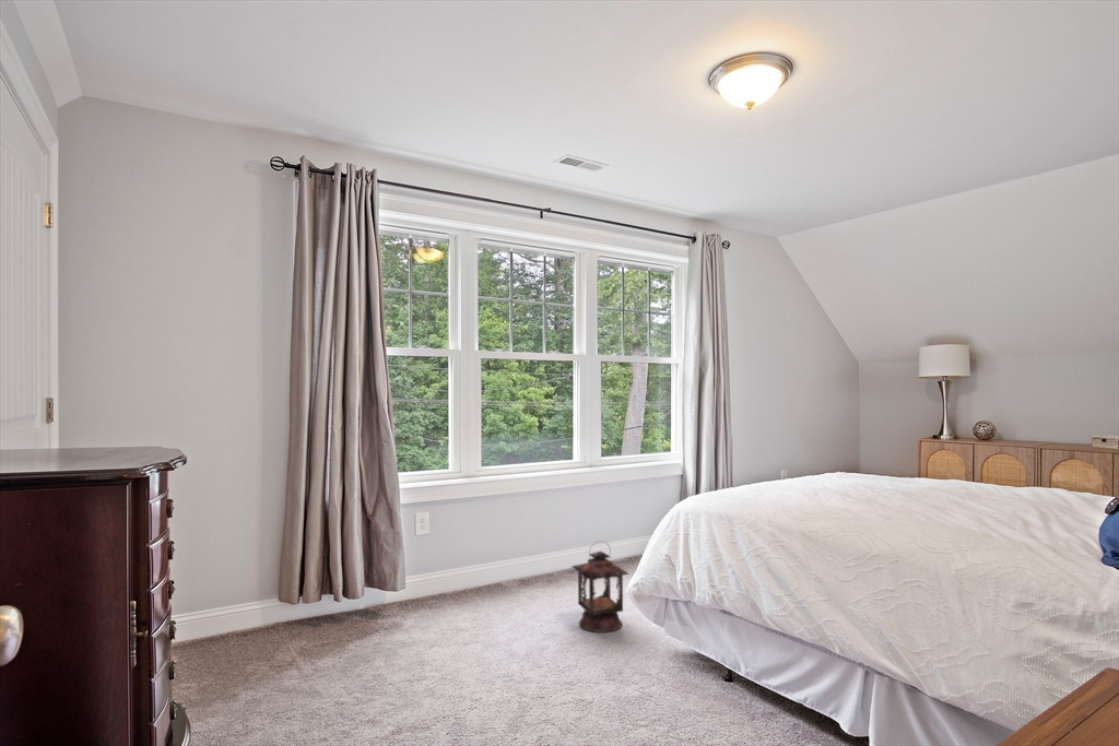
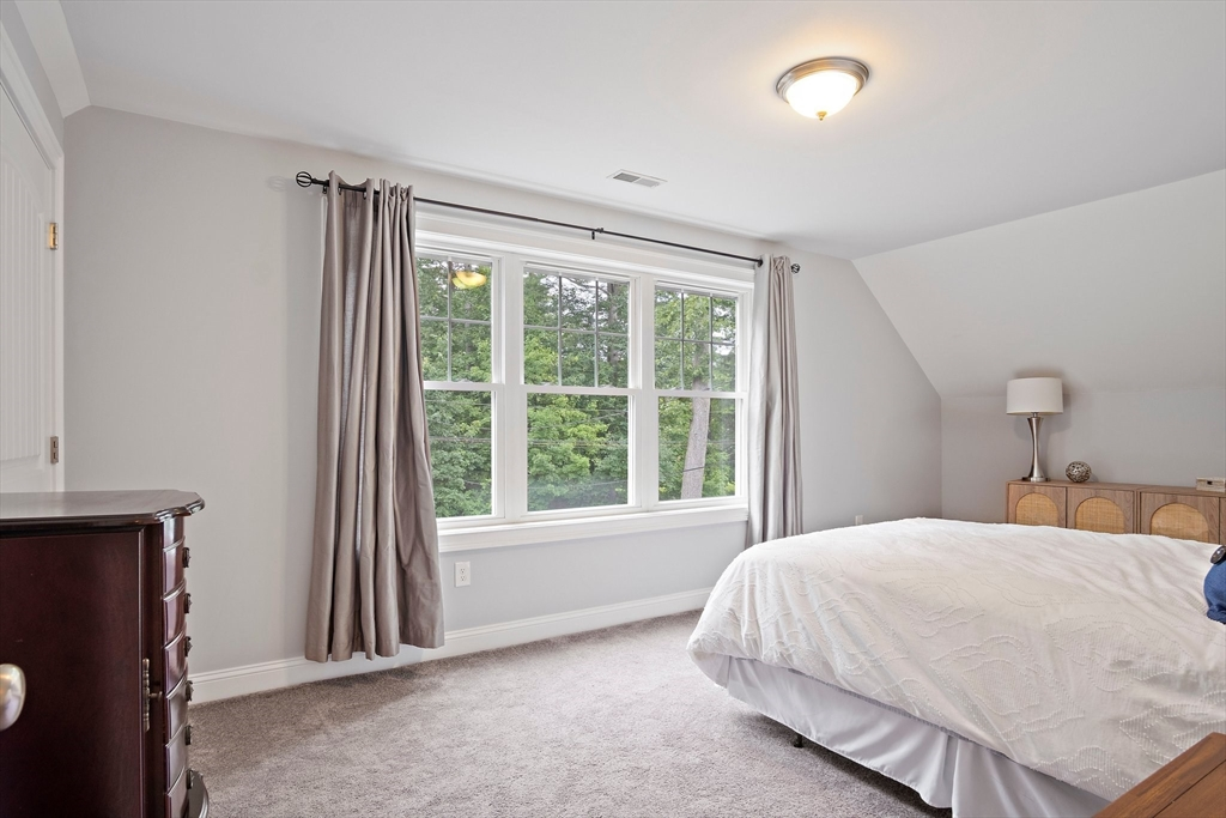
- candle lantern (600, 578)
